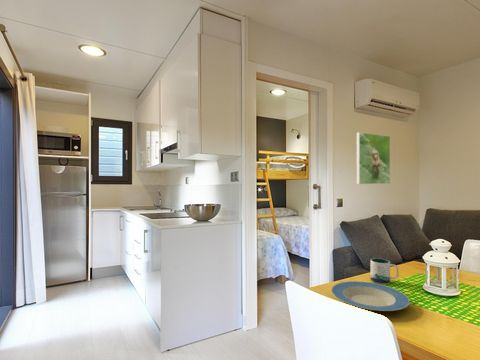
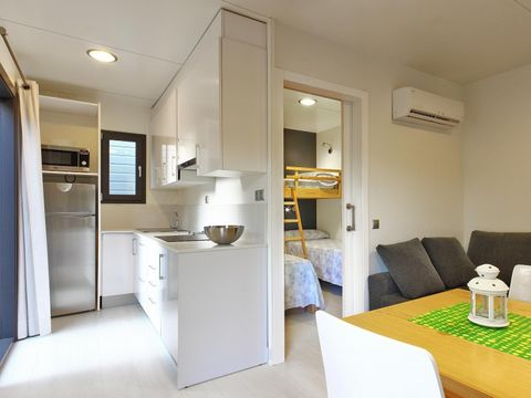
- mug (384, 271)
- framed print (373, 159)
- plate (368, 298)
